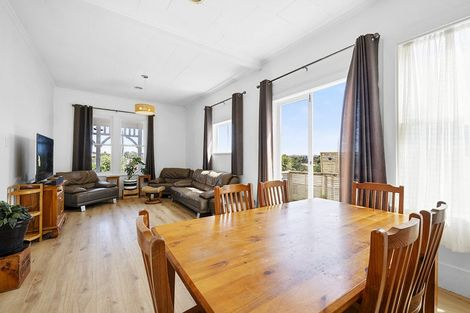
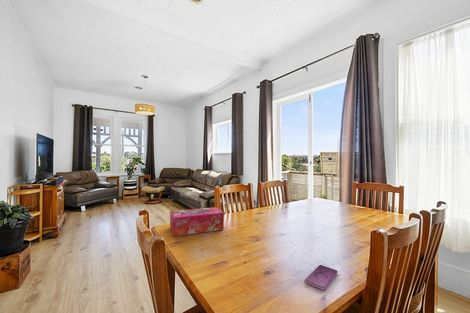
+ smartphone (321, 276)
+ tissue box (196, 220)
